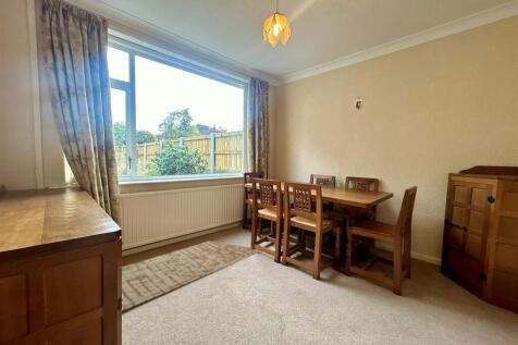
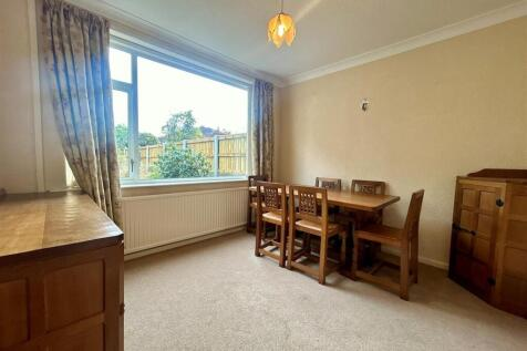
- rug (172, 268)
